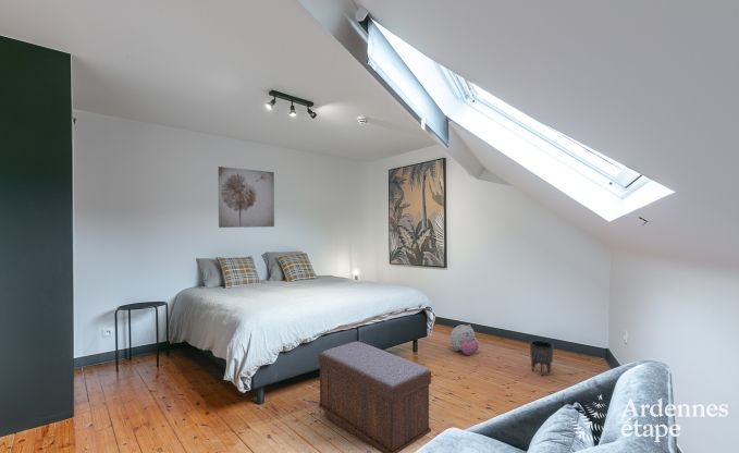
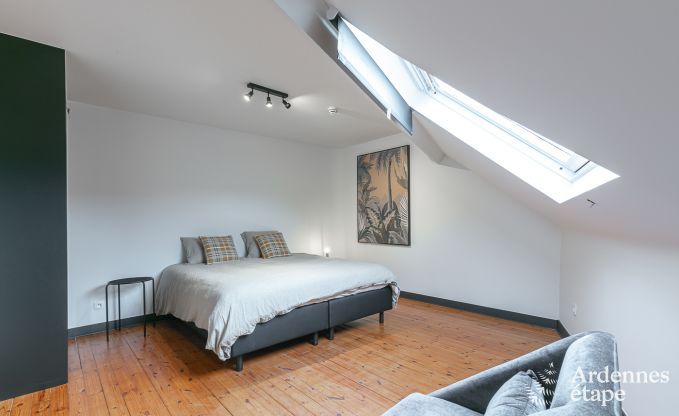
- plush toy (464, 338)
- planter (541, 358)
- wall art (247, 198)
- bench (371, 391)
